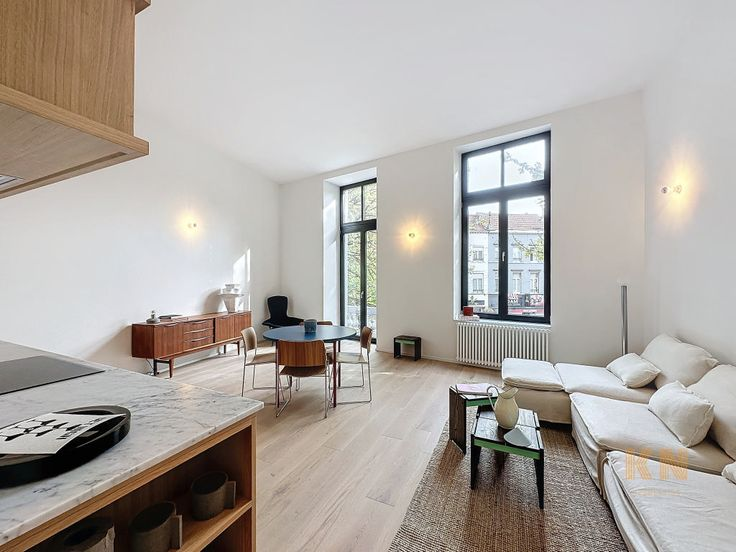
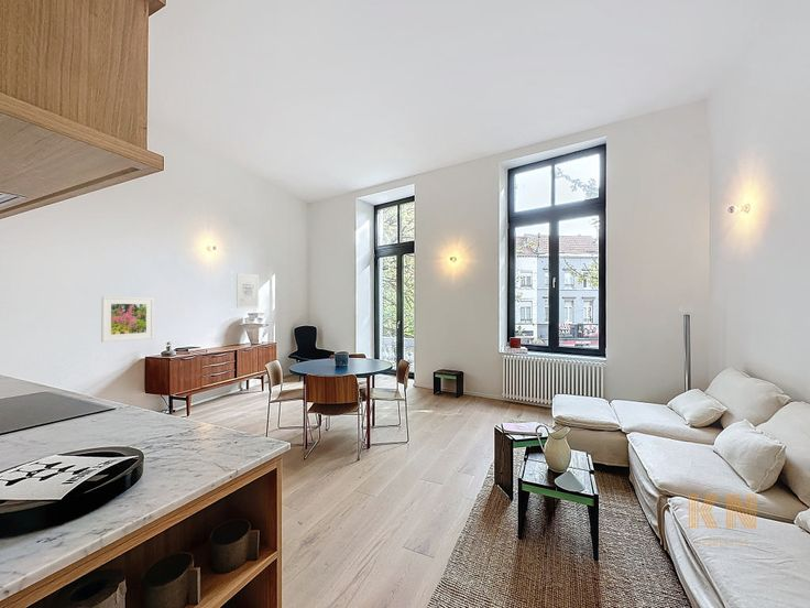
+ wall art (248, 291)
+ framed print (129, 318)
